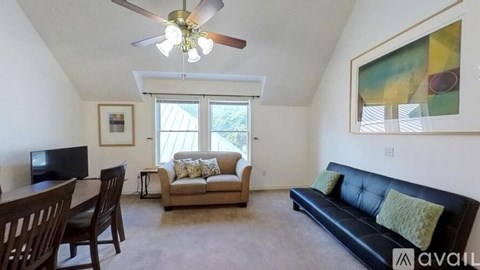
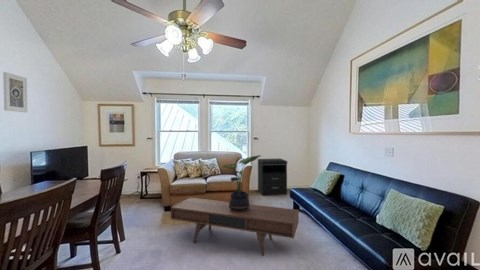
+ nightstand (272, 176)
+ potted plant (240, 183)
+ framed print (16, 93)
+ coffee table (233, 224)
